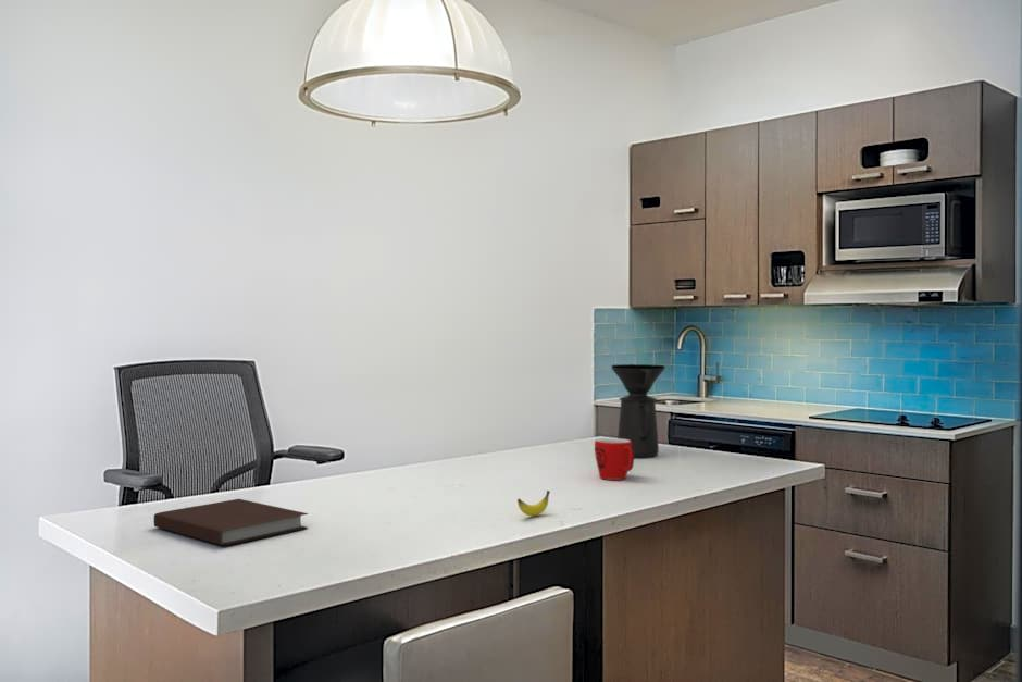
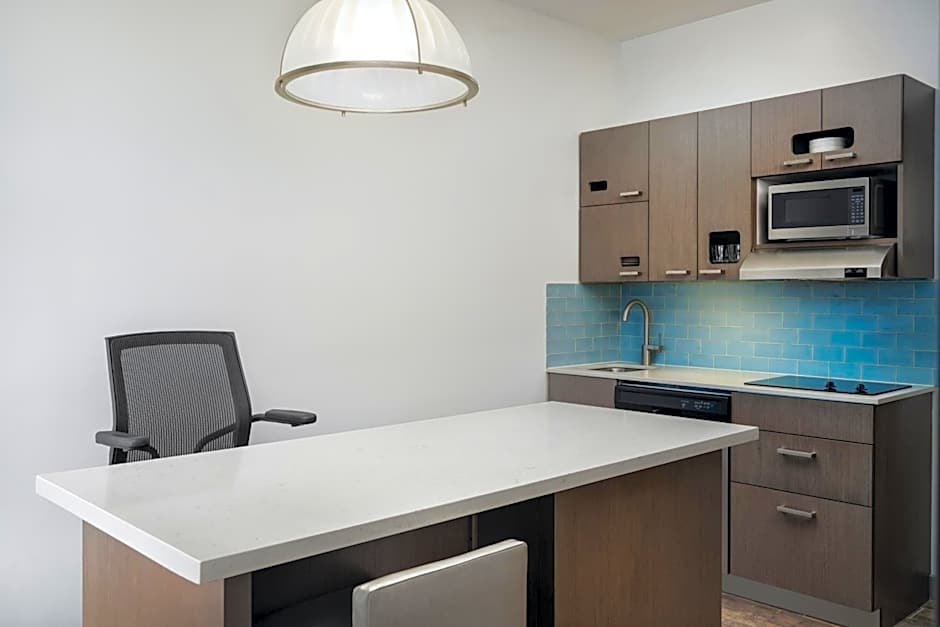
- coffee maker (637, 410)
- notebook (230, 520)
- banana (534, 505)
- mug (616, 459)
